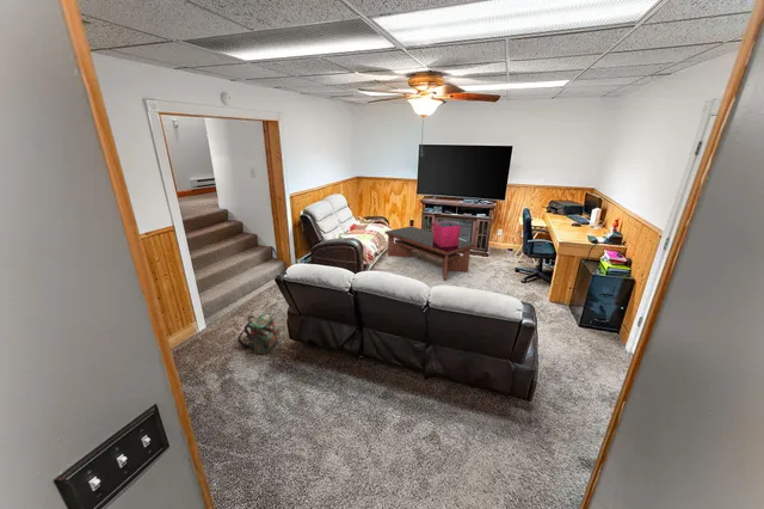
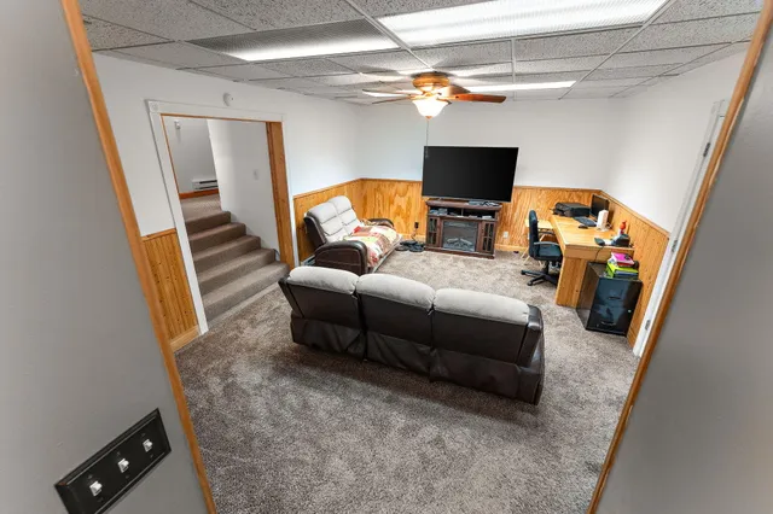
- storage bin (445, 233)
- coffee table (426, 250)
- backpack (255, 331)
